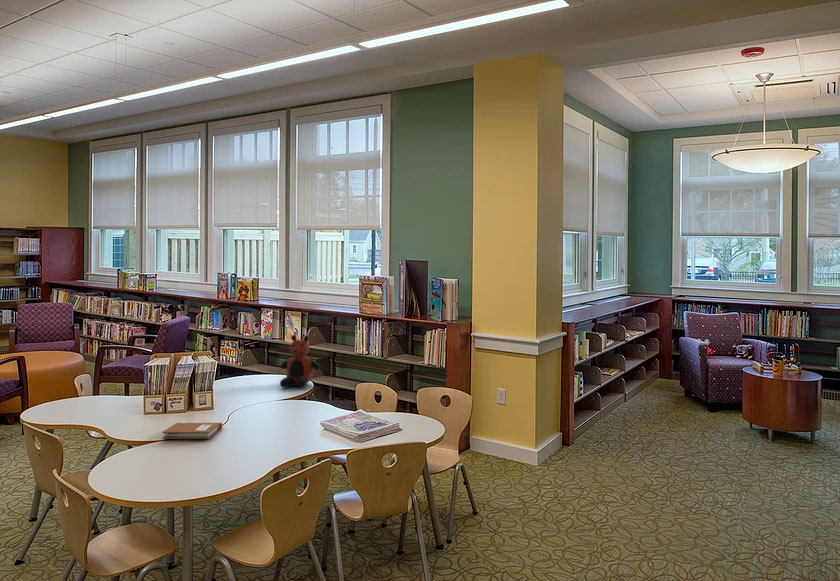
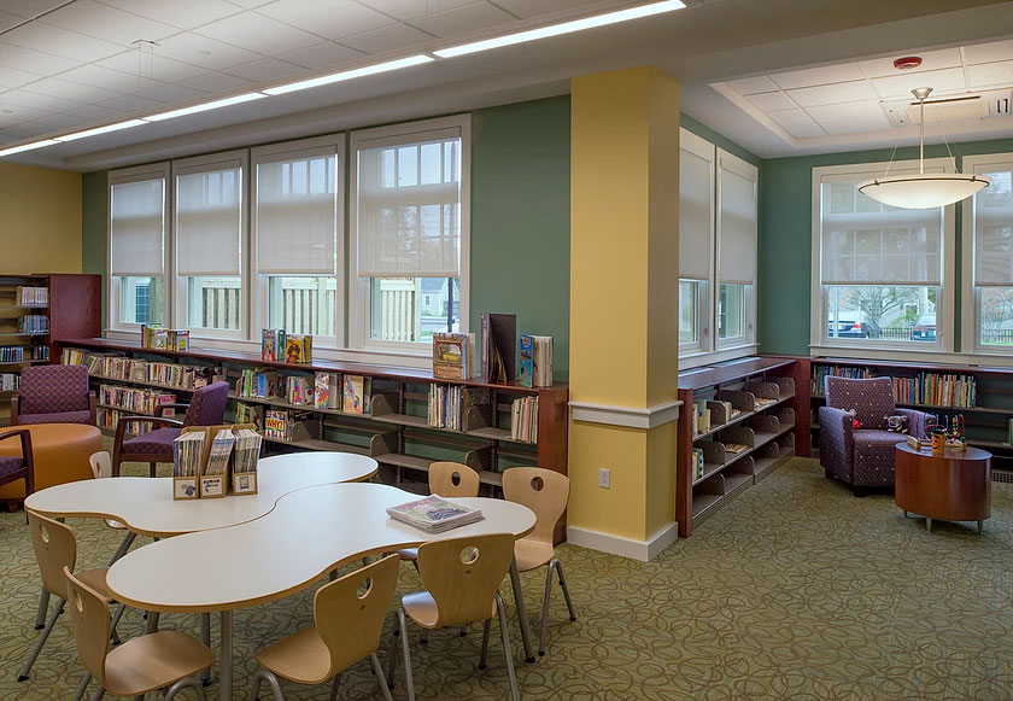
- notebook (194, 430)
- teddy bear (297, 360)
